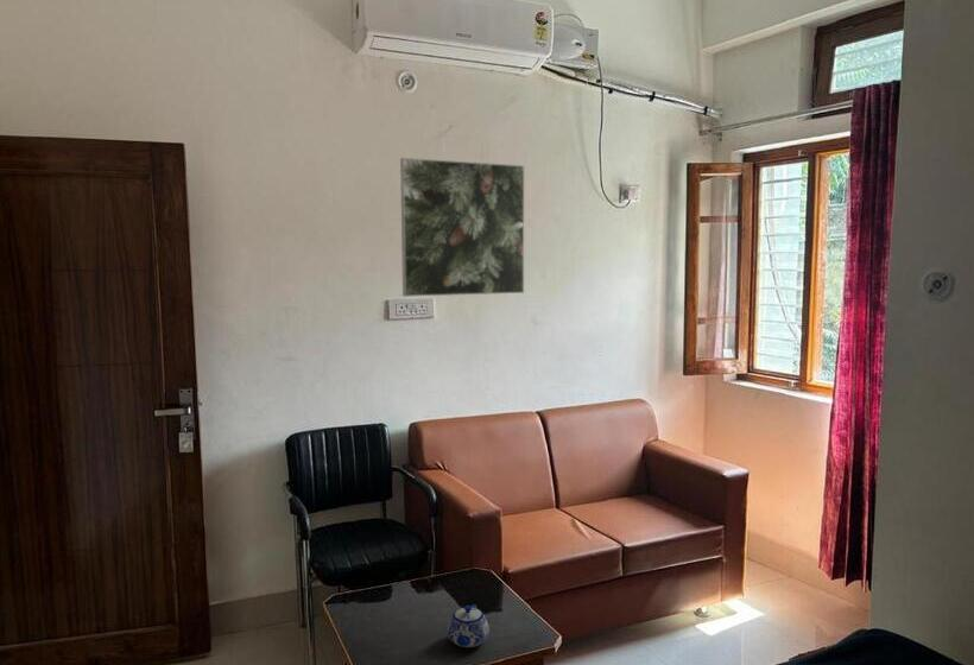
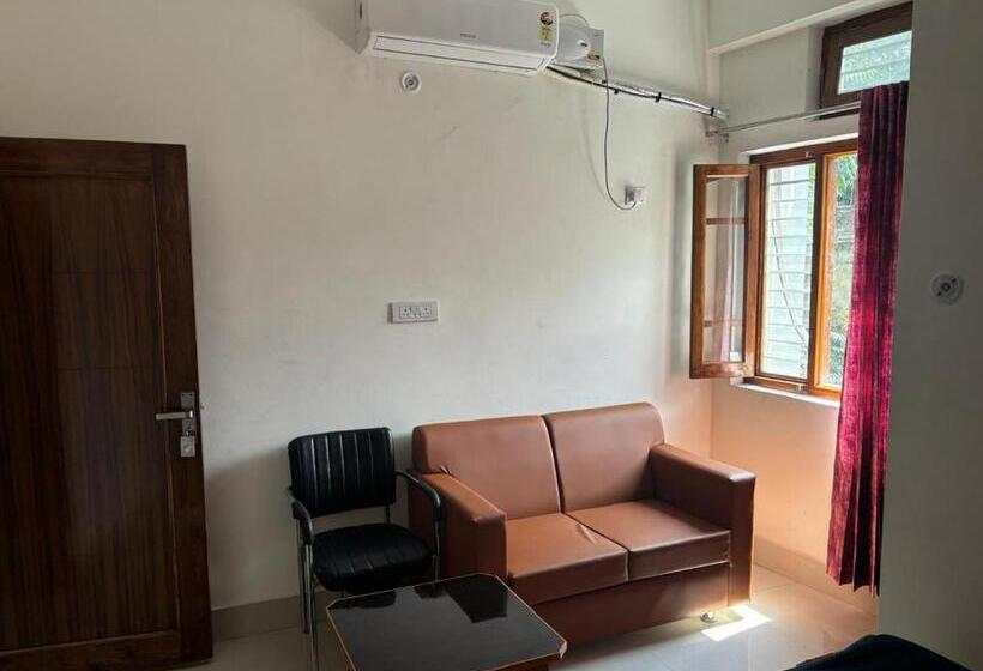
- teapot (467, 625)
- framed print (464, 228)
